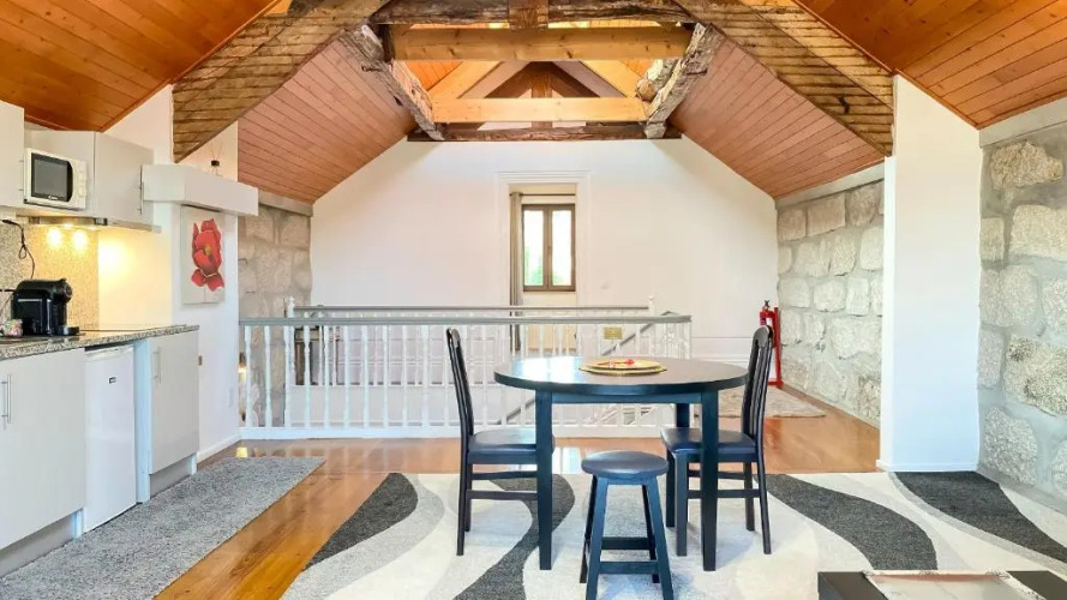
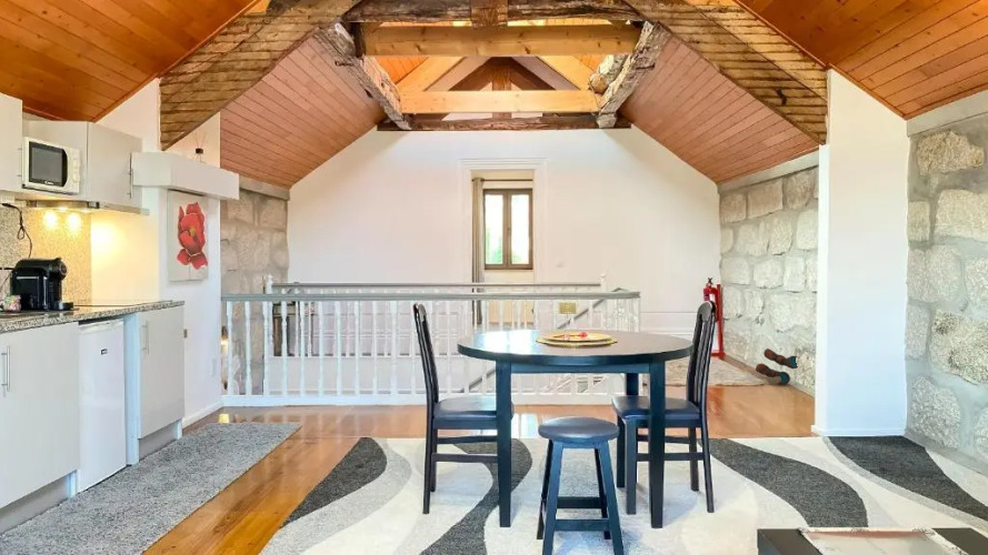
+ boots (779, 364)
